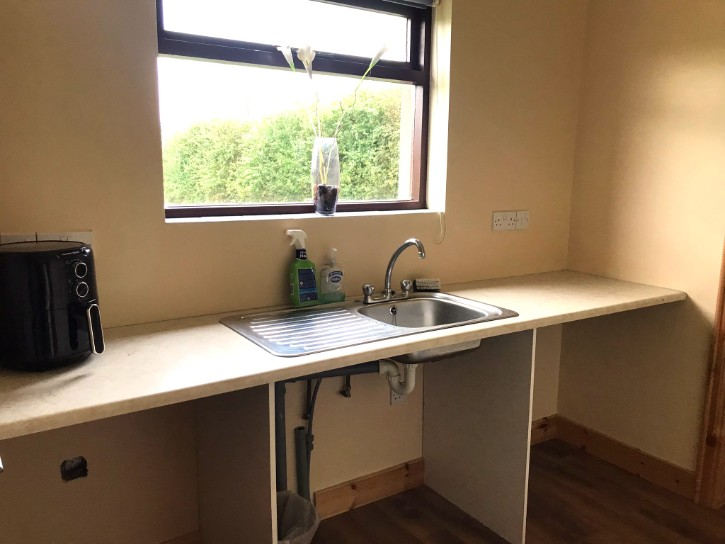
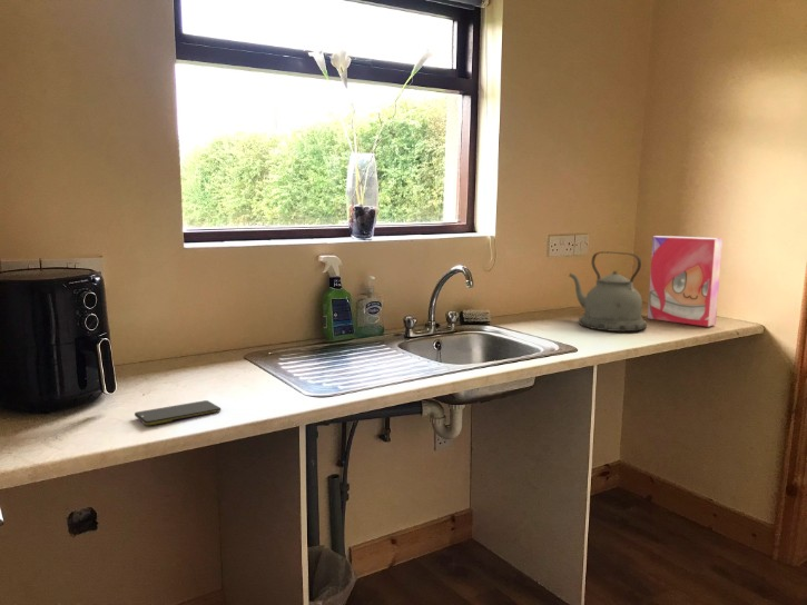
+ smartphone (178, 411)
+ cereal box (683, 279)
+ kettle (609, 288)
